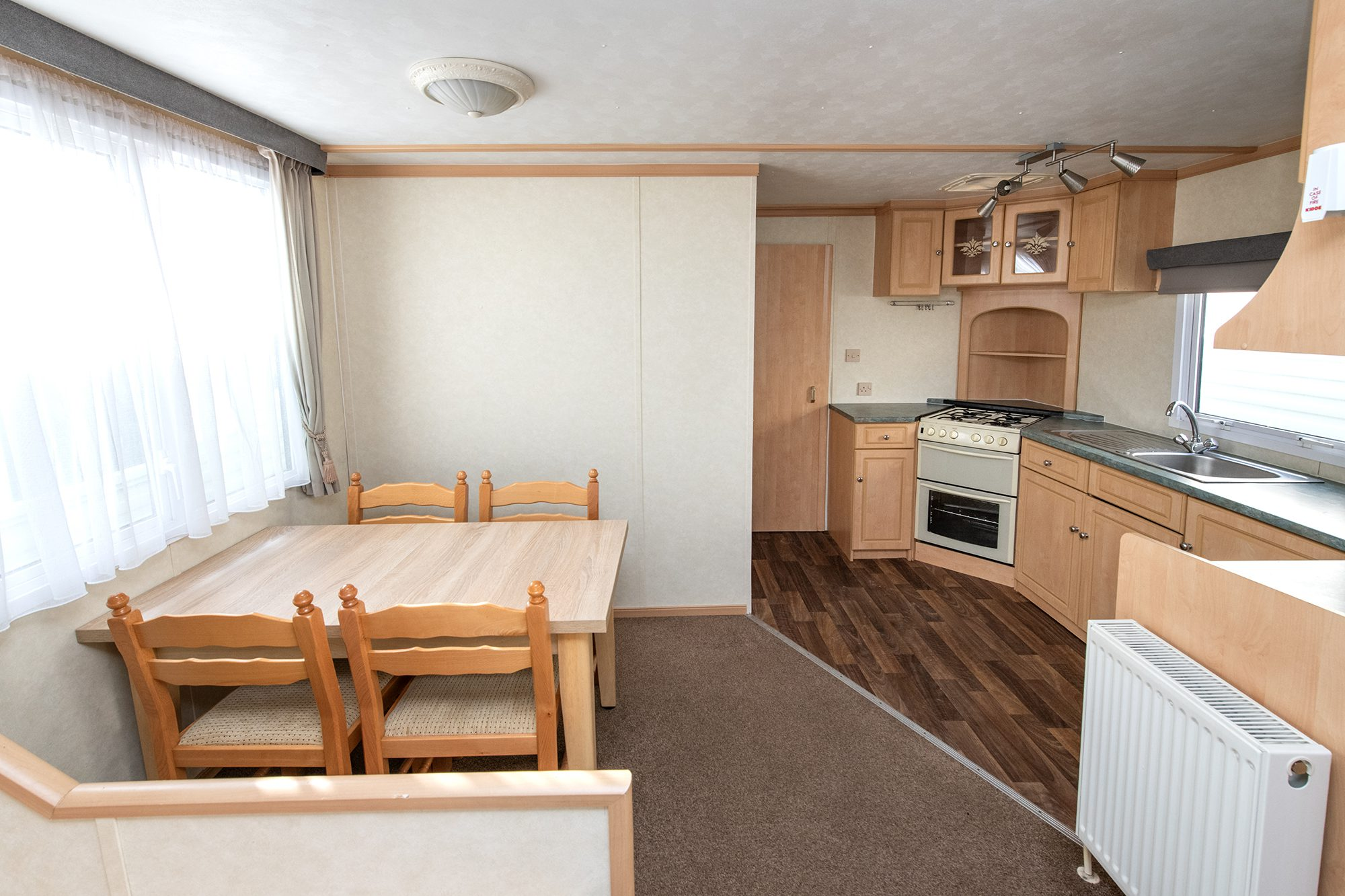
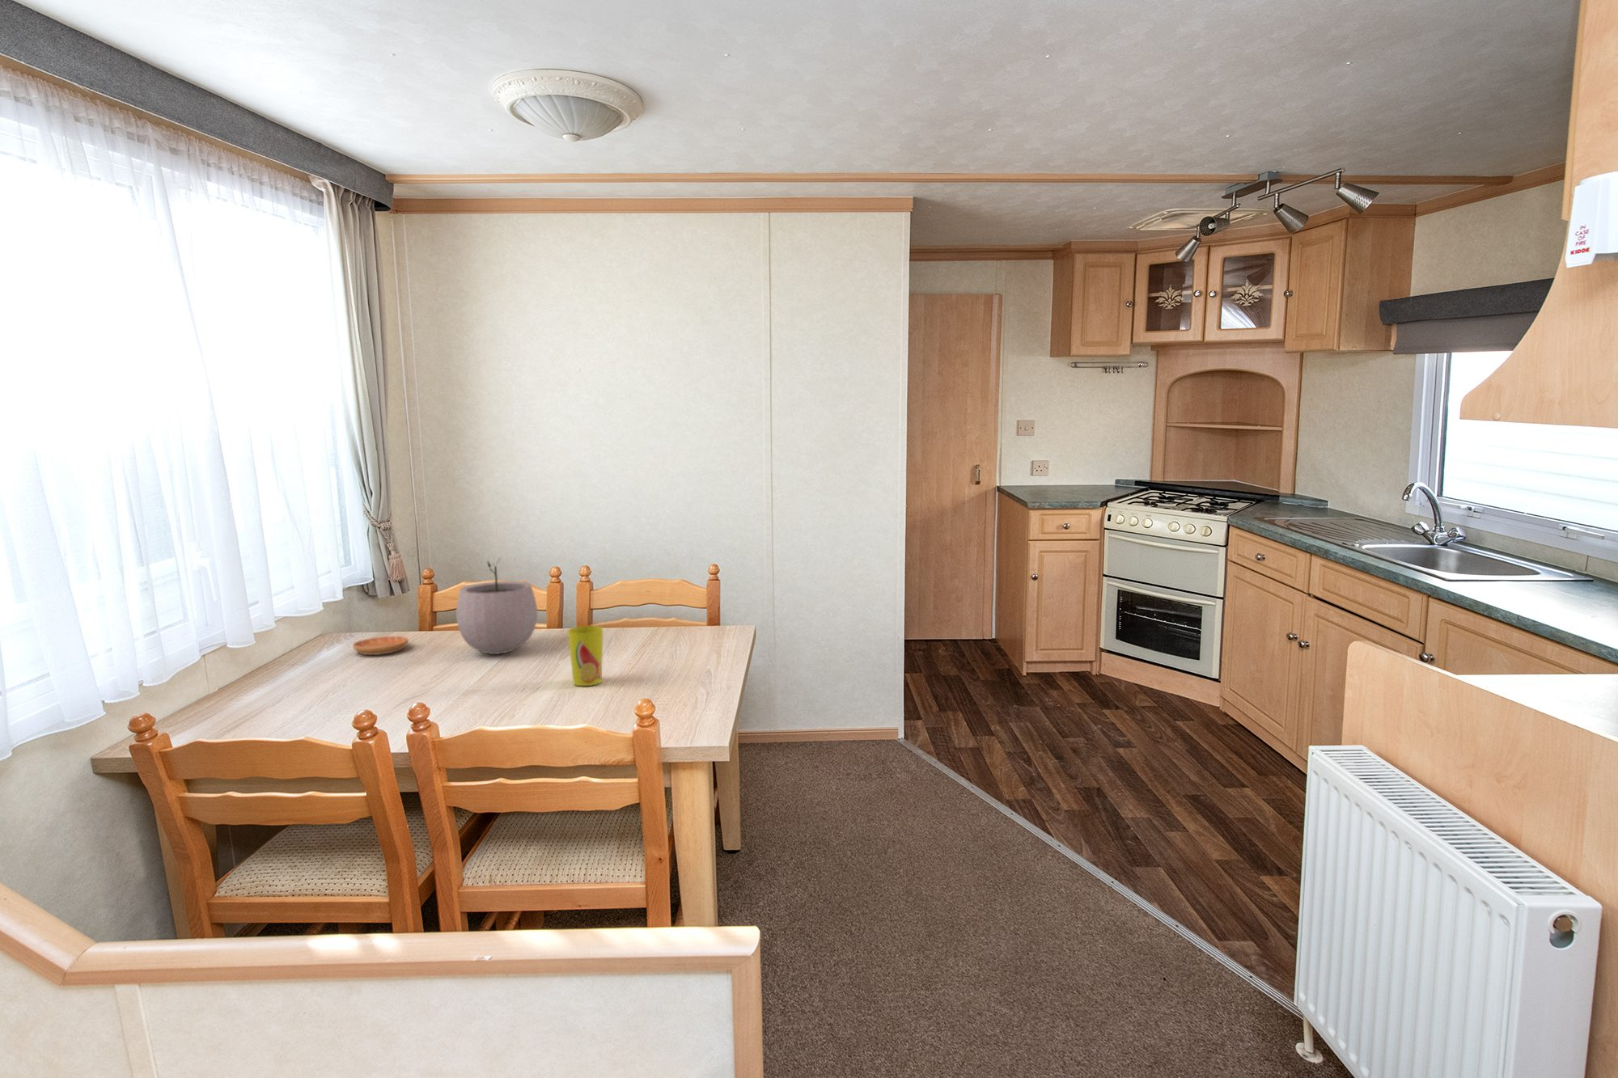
+ plant pot (497, 604)
+ cup (586, 656)
+ saucer (381, 645)
